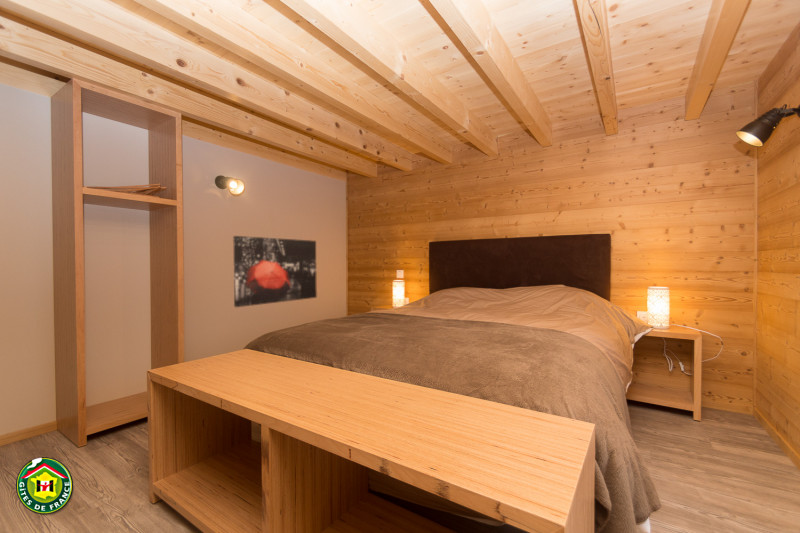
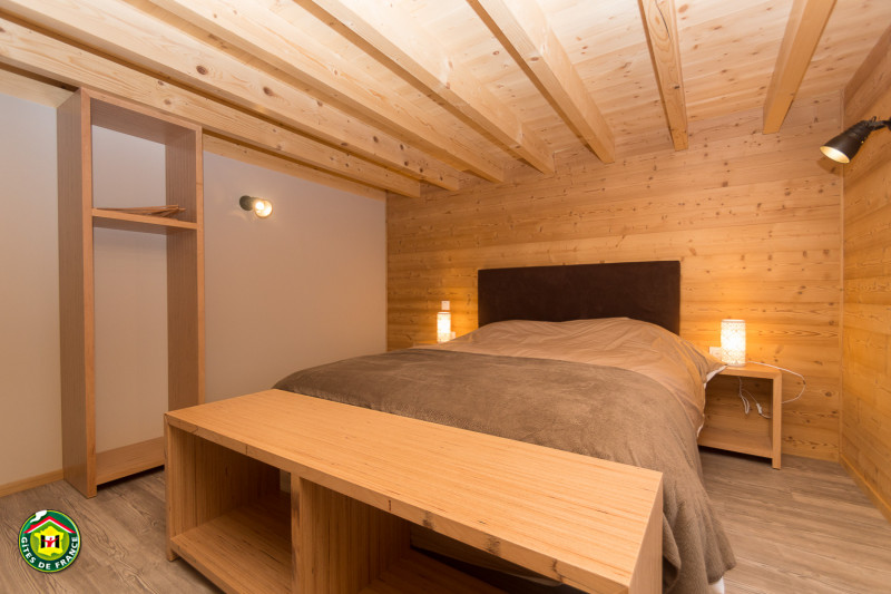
- wall art (279, 270)
